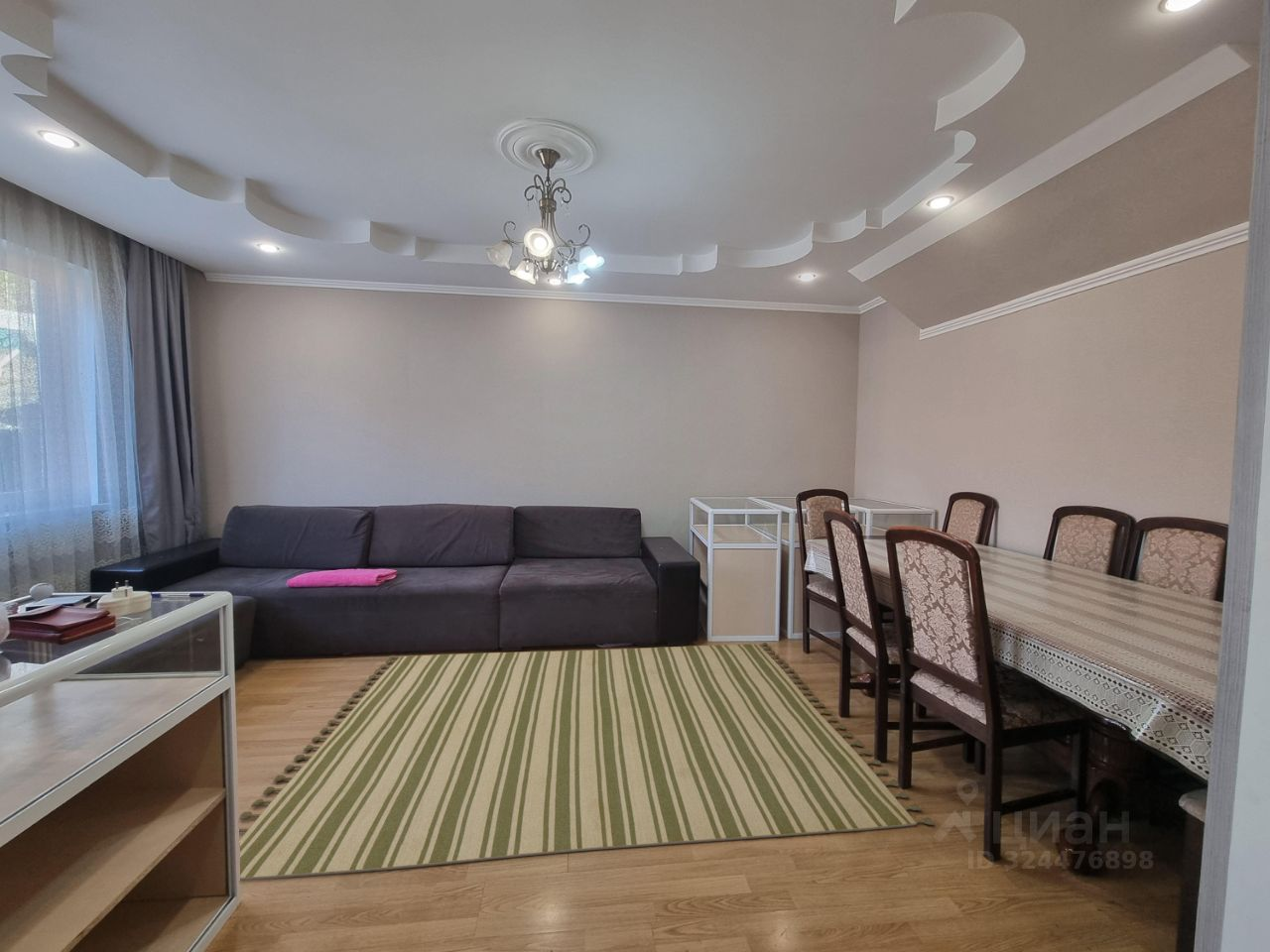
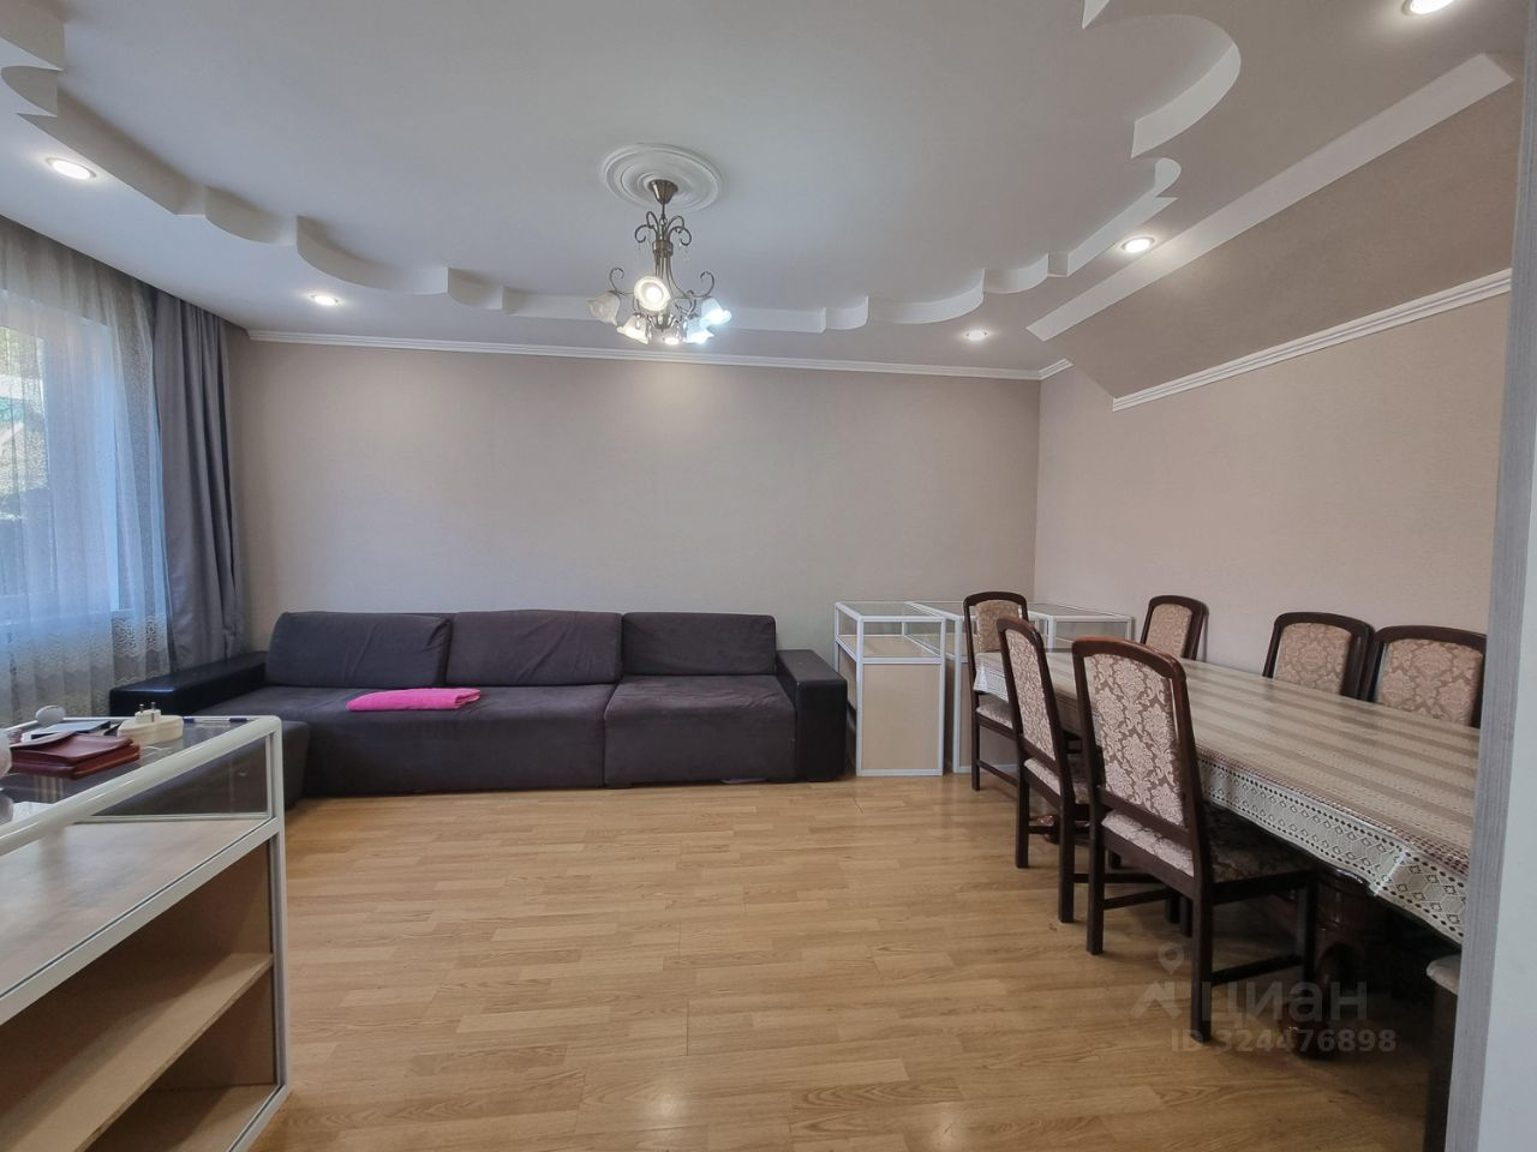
- rug (587, 717)
